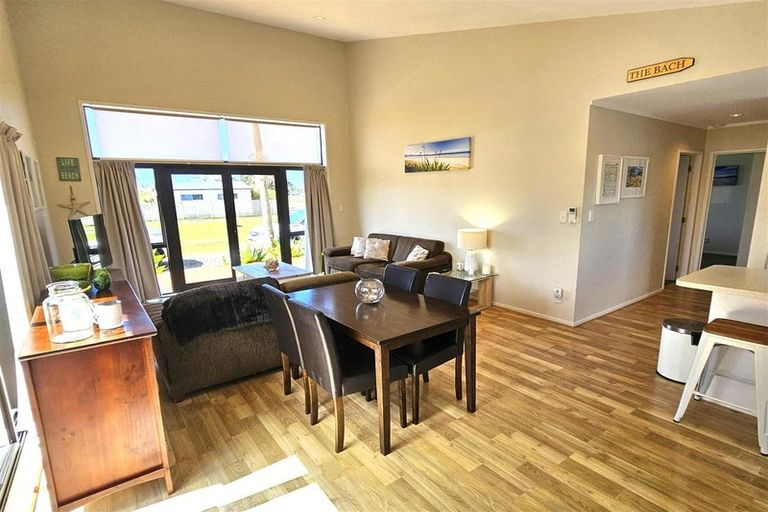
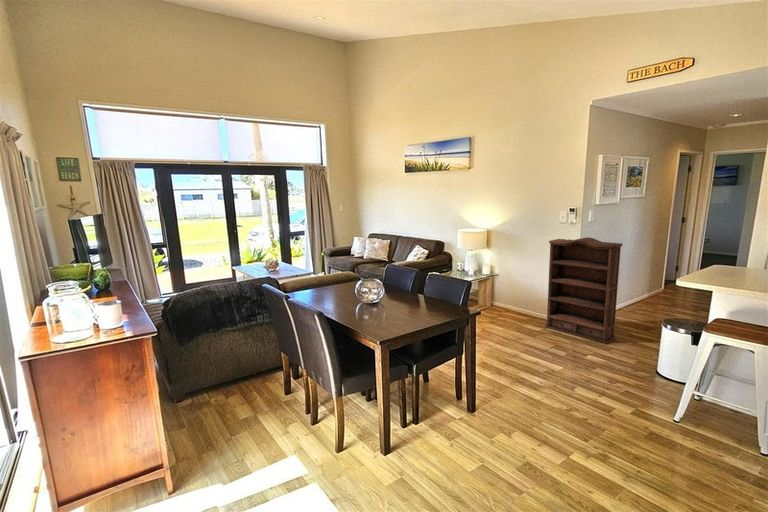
+ bookshelf (581, 286)
